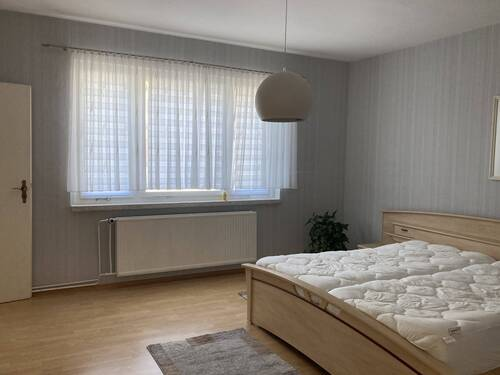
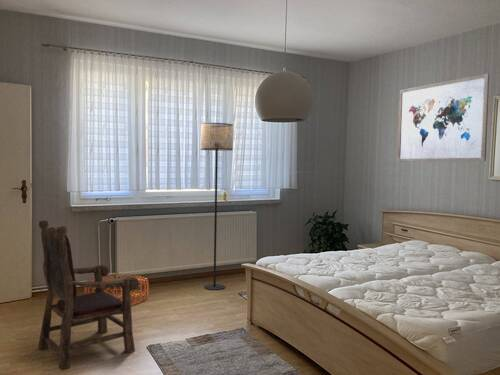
+ armchair (86, 285)
+ wall art (438, 122)
+ basket (117, 289)
+ floor lamp (215, 206)
